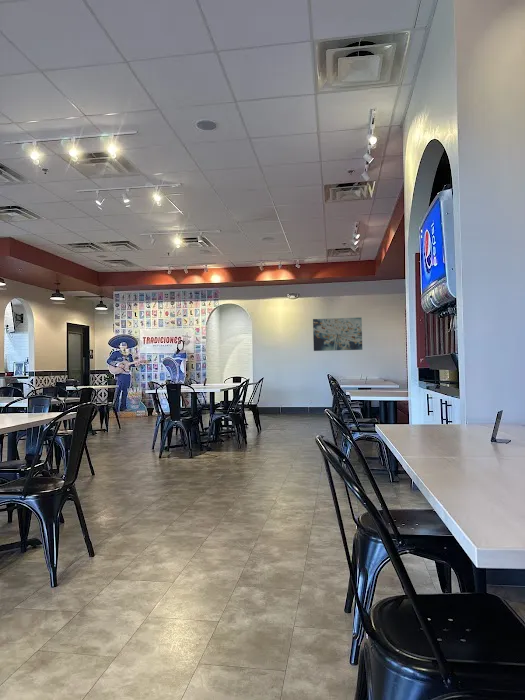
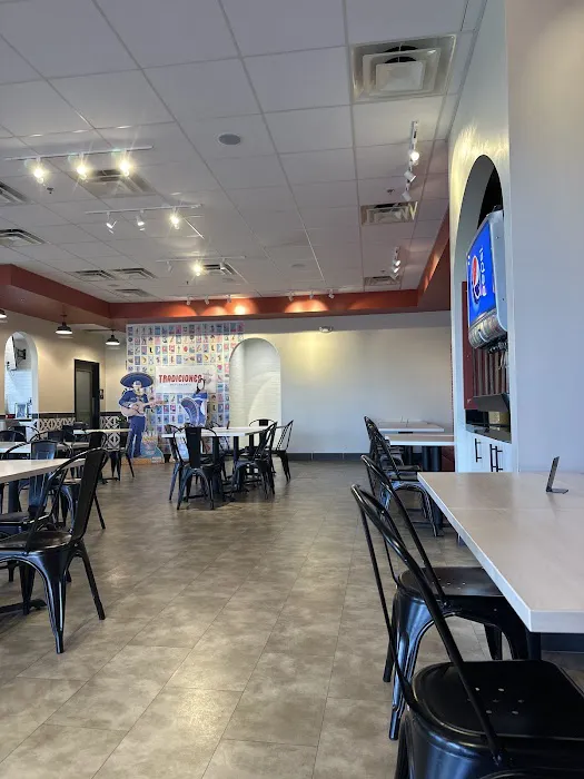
- wall art (337, 334)
